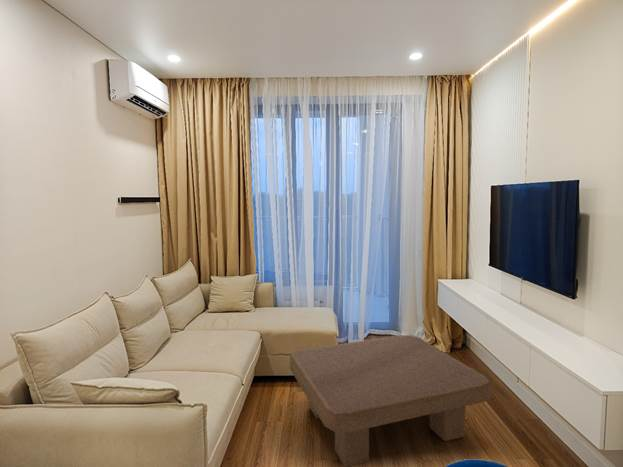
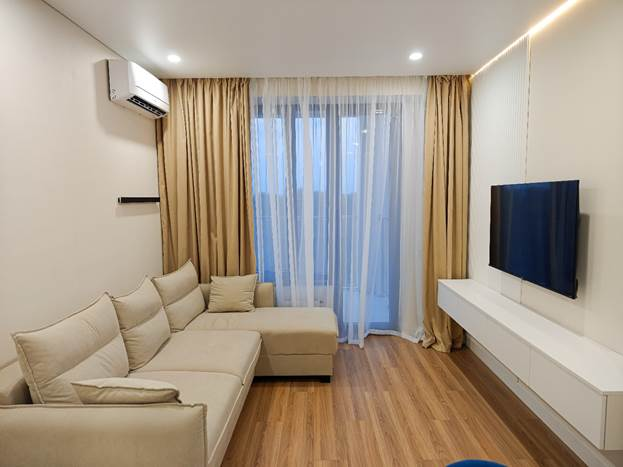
- coffee table (381, 393)
